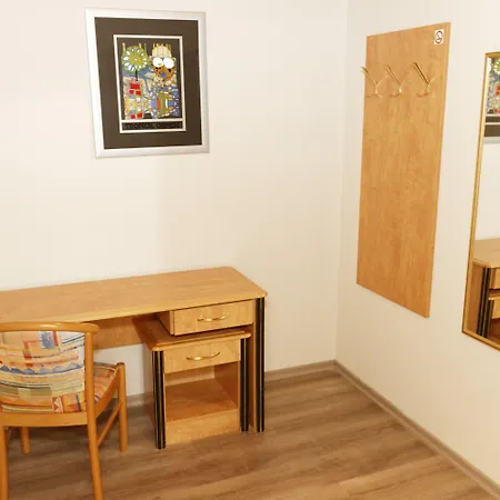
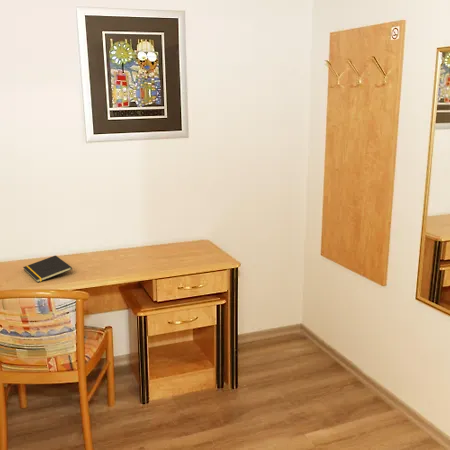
+ notepad (47, 268)
